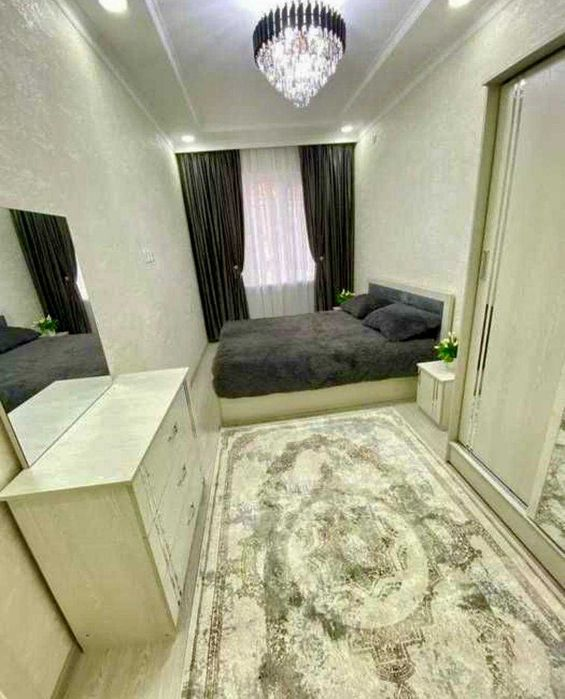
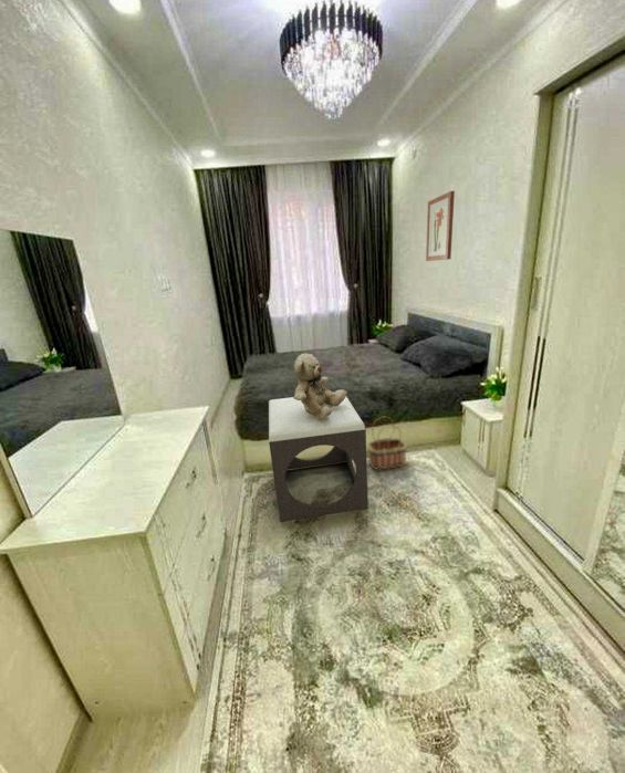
+ basket (386, 442)
+ teddy bear (320, 384)
+ footstool (314, 446)
+ wall art (438, 229)
